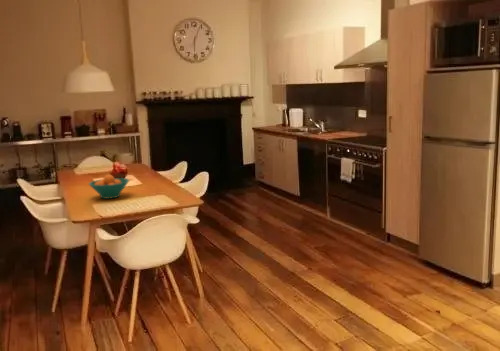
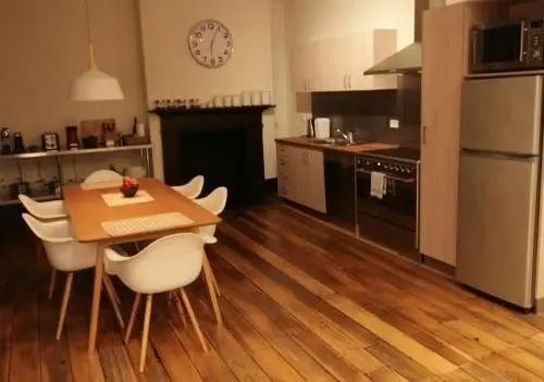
- fruit bowl (109, 185)
